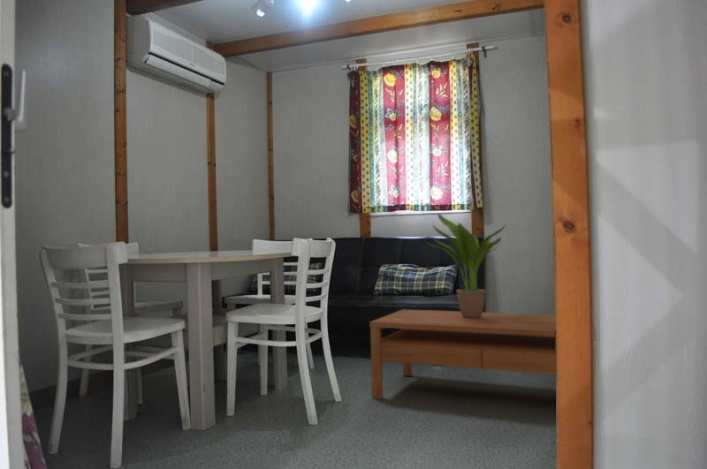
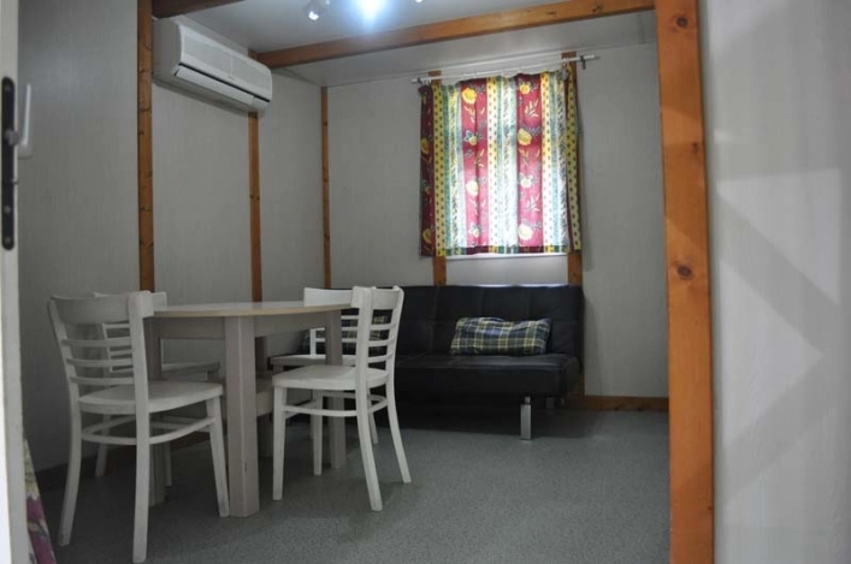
- coffee table (491, 357)
- potted plant (462, 263)
